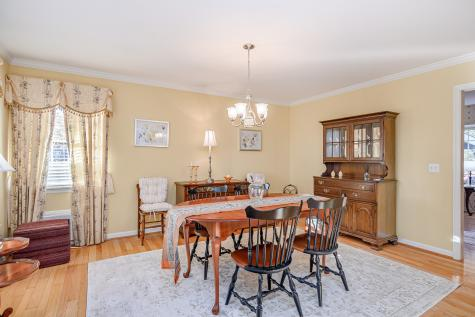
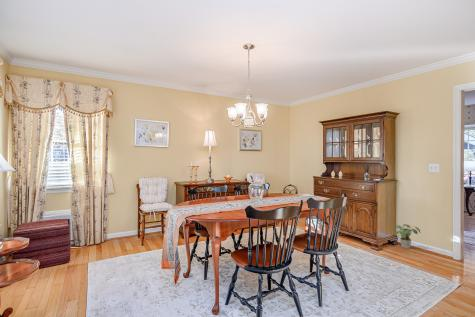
+ potted plant (404, 236)
